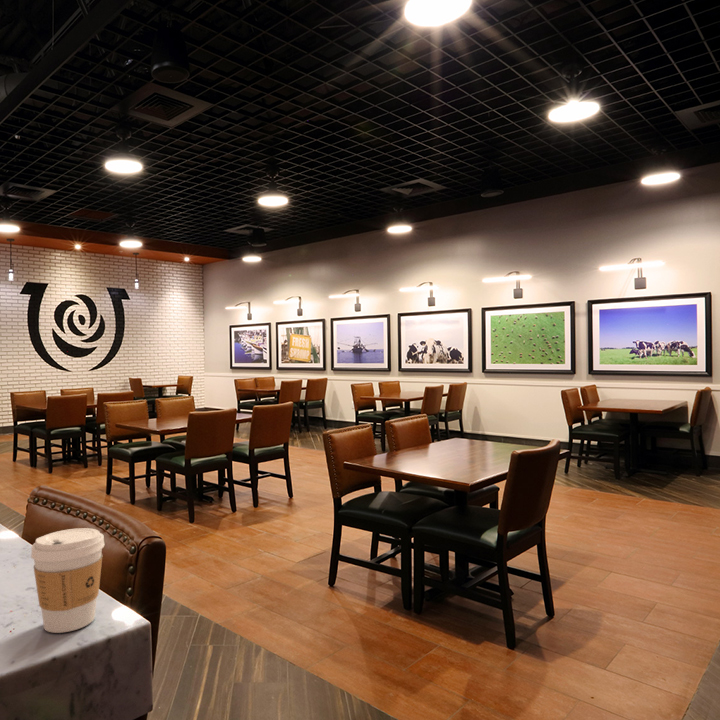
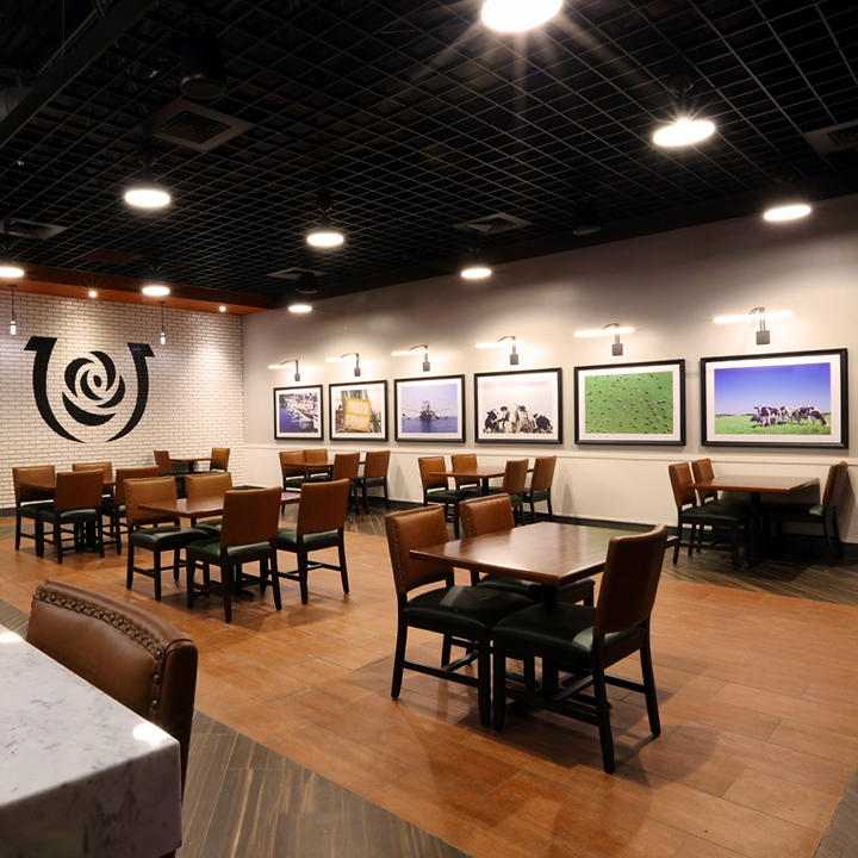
- coffee cup (69, 577)
